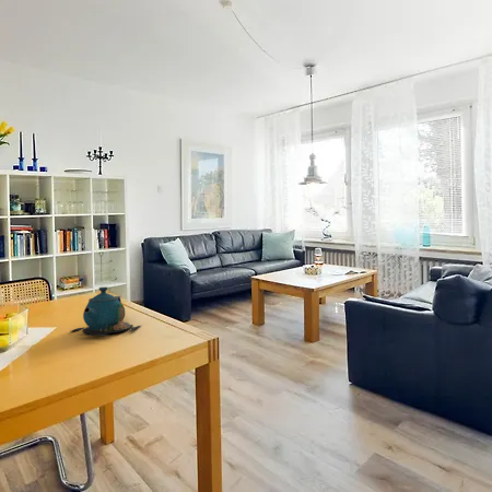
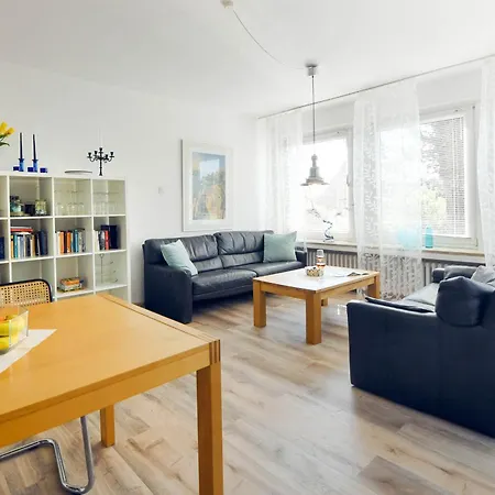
- teapot (106, 307)
